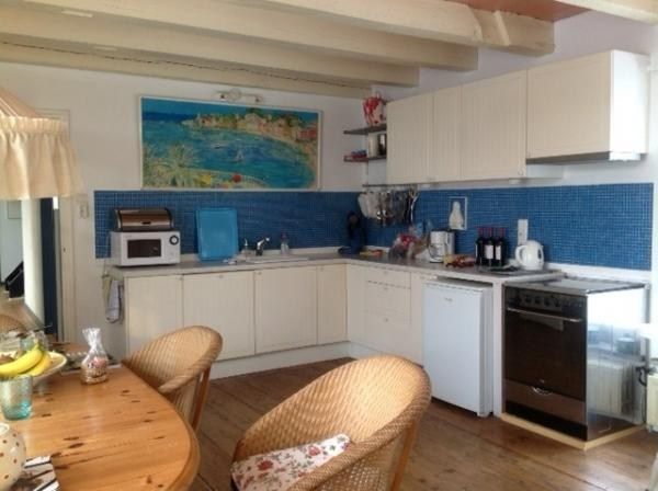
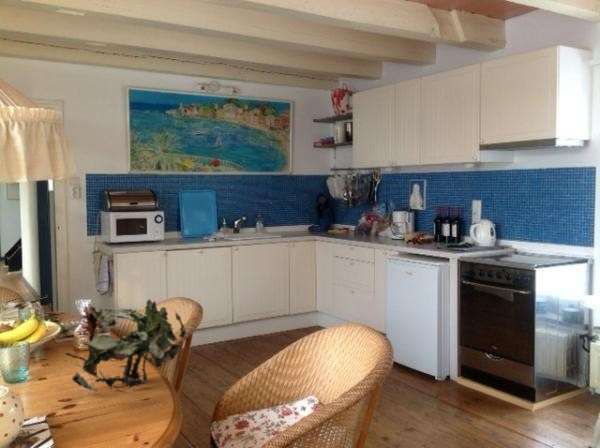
+ cut plant (123, 345)
